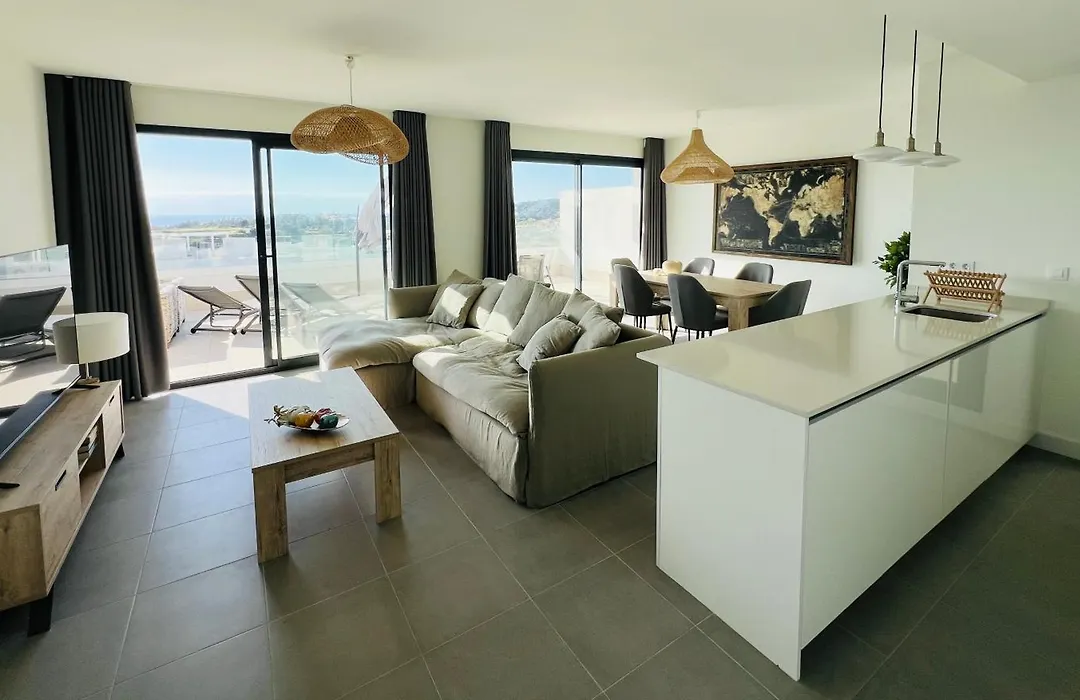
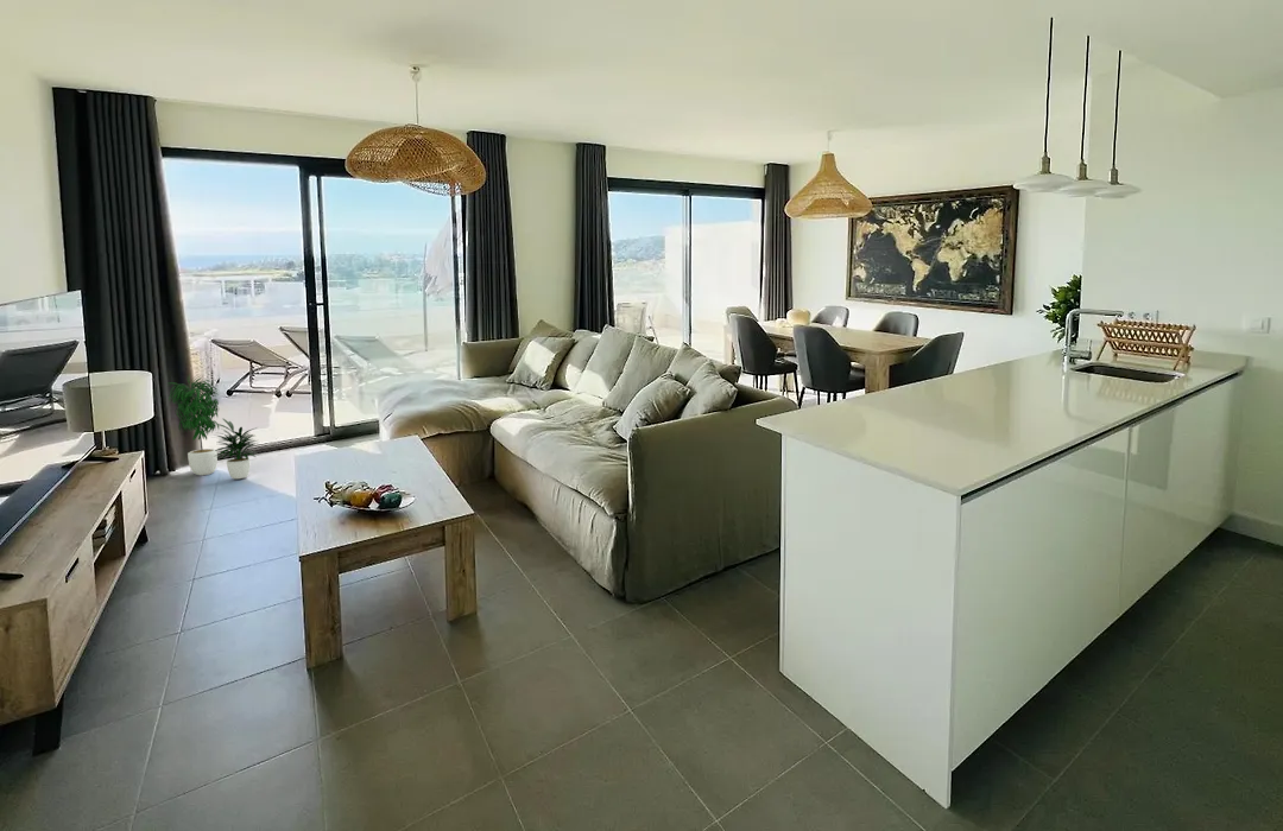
+ potted plant (214, 424)
